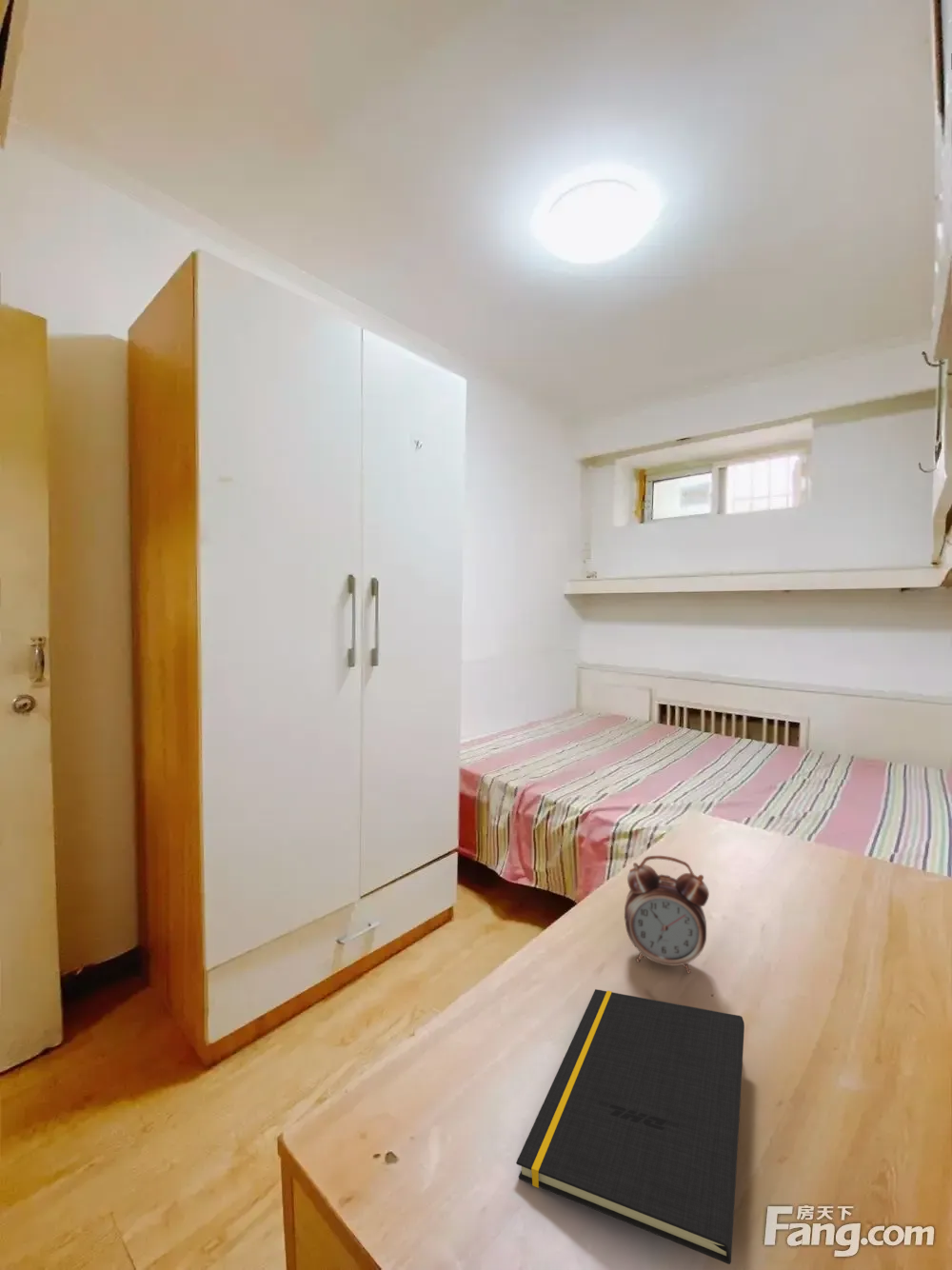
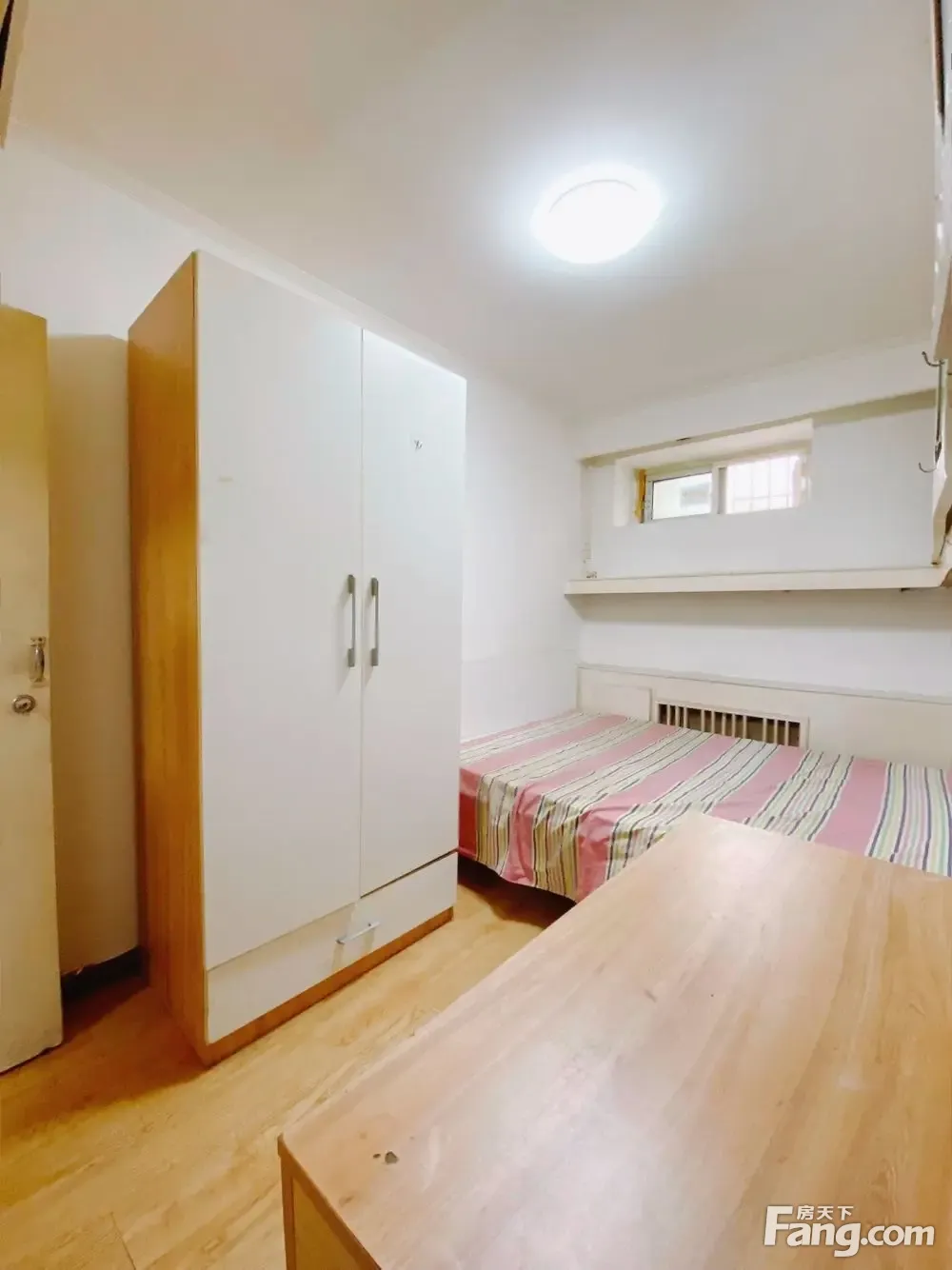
- alarm clock (664, 908)
- notepad (644, 1087)
